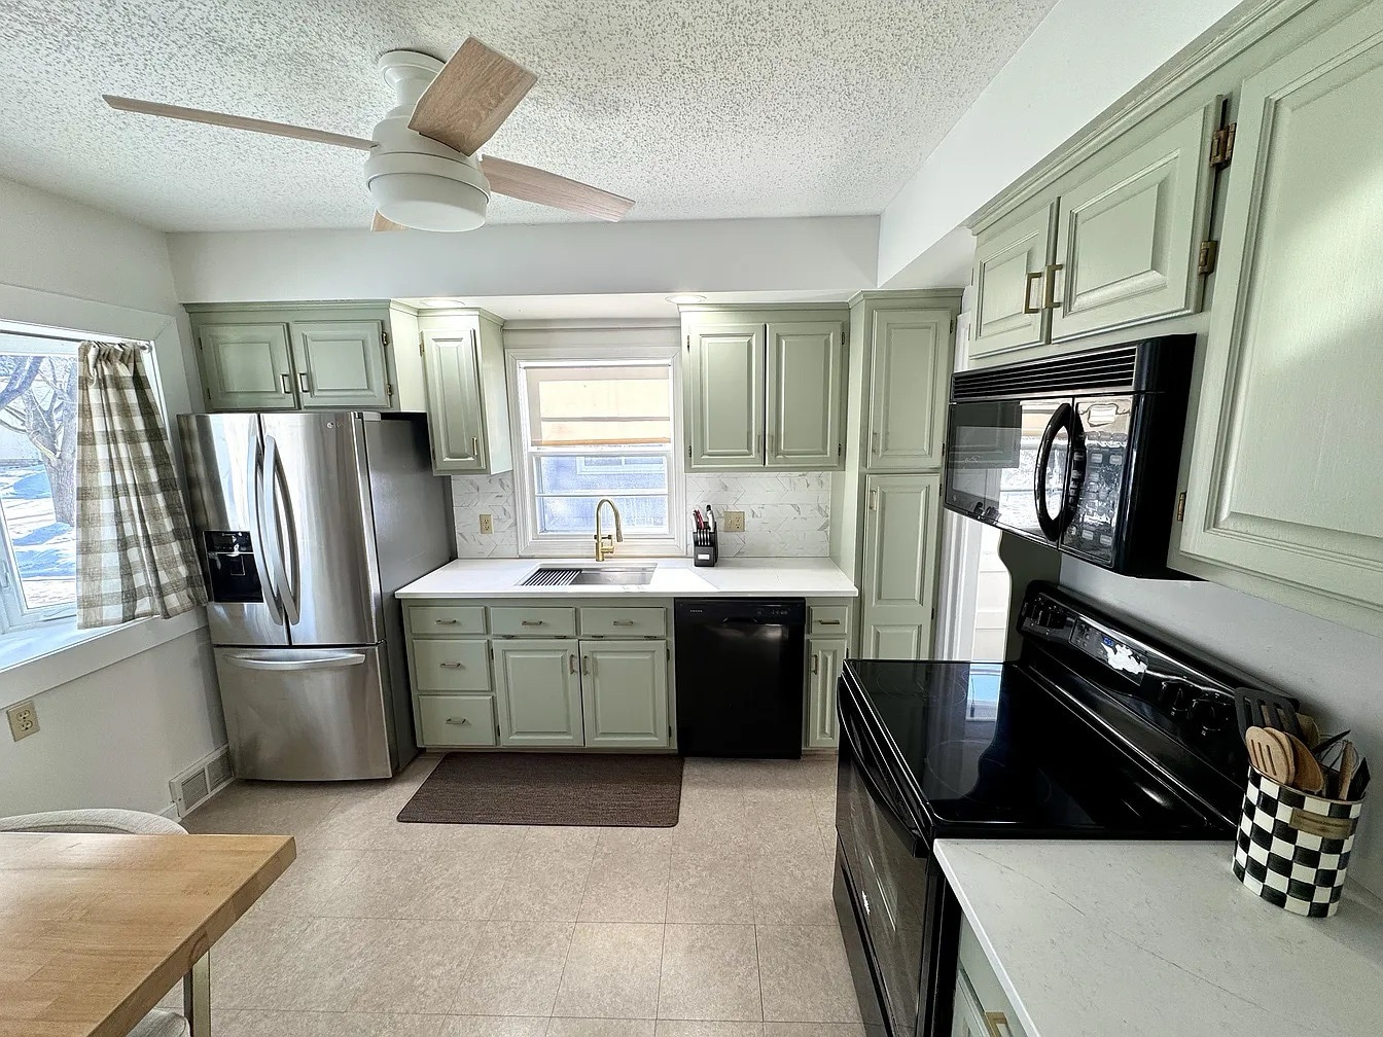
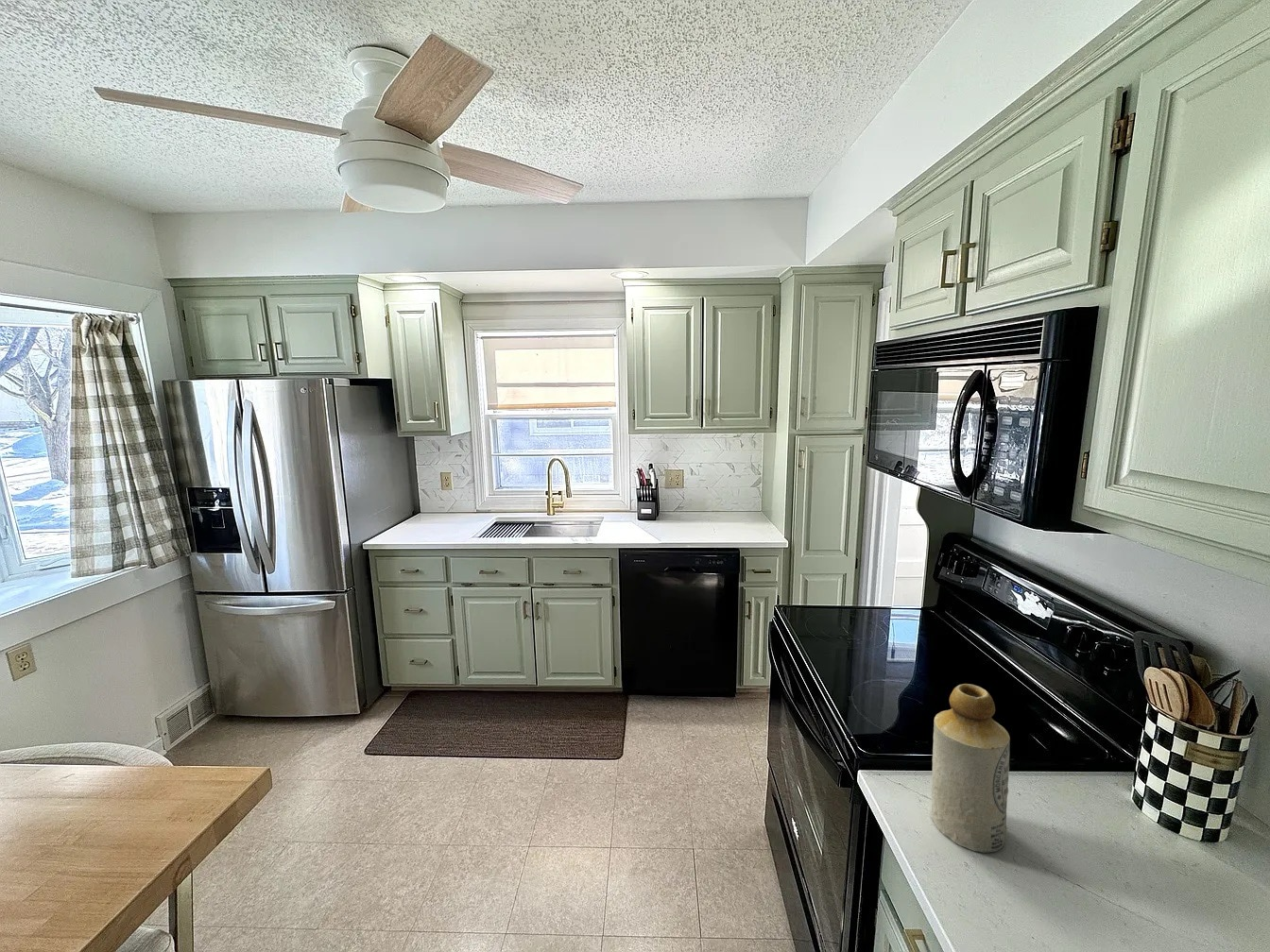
+ bottle (970, 759)
